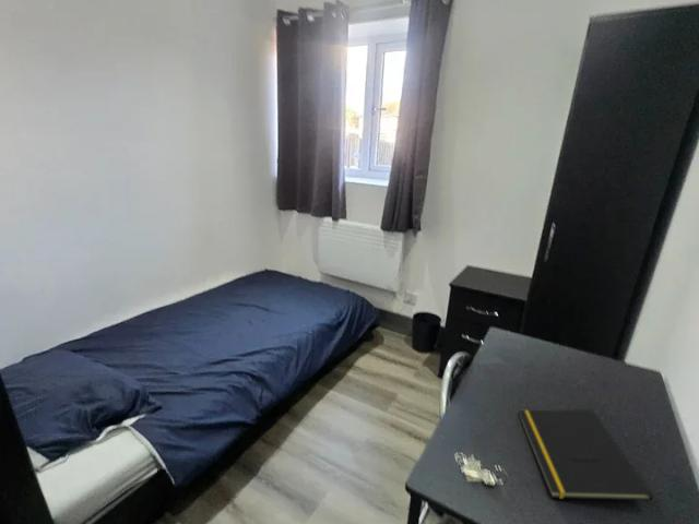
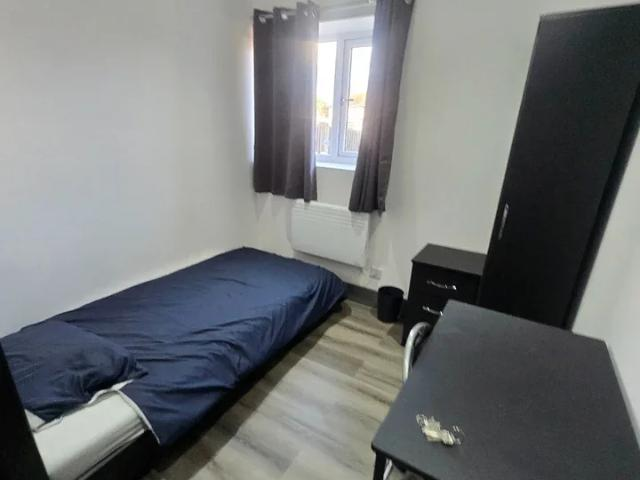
- notepad (574, 449)
